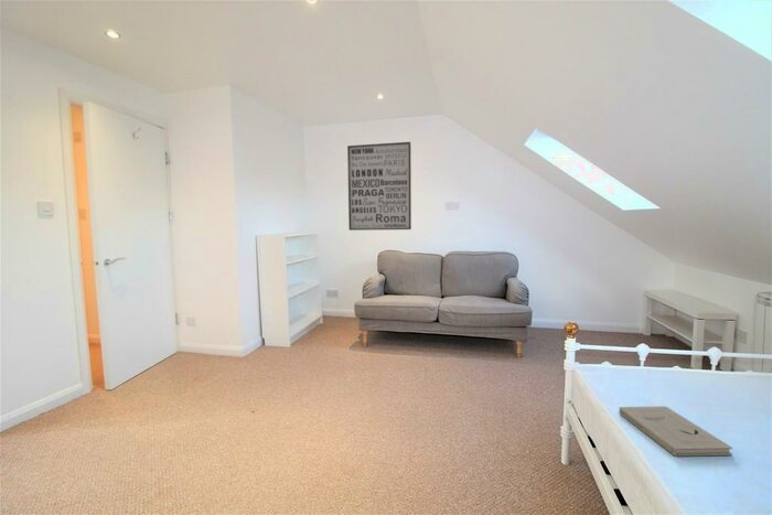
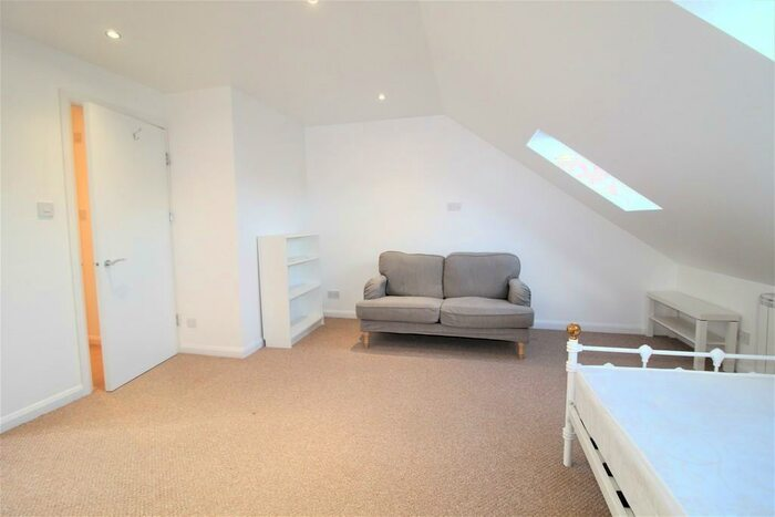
- wall art (378, 187)
- book (669, 428)
